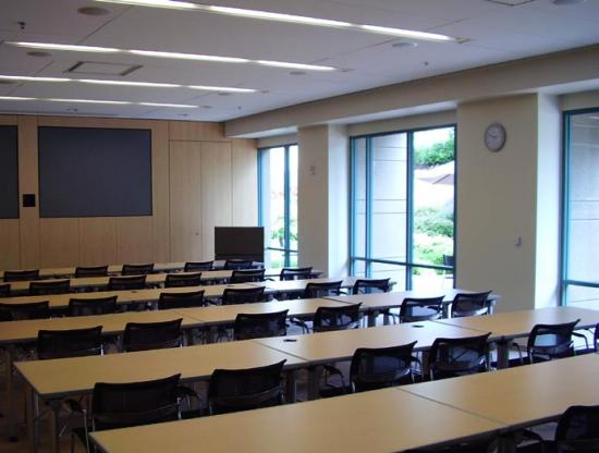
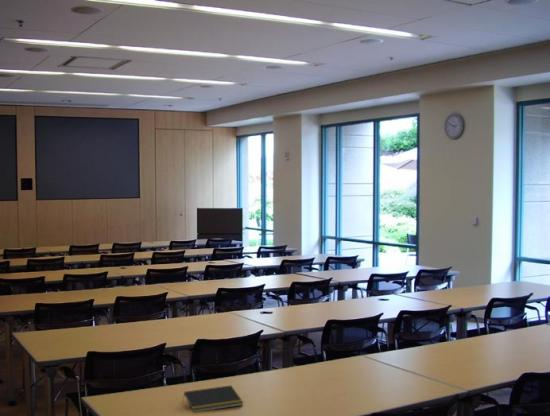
+ notepad (213, 398)
